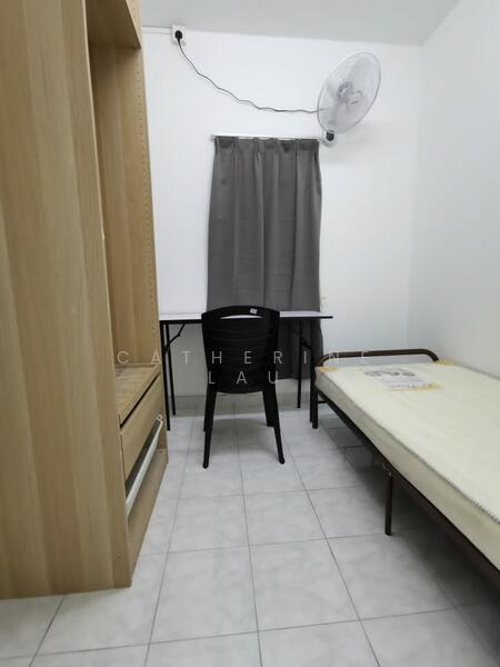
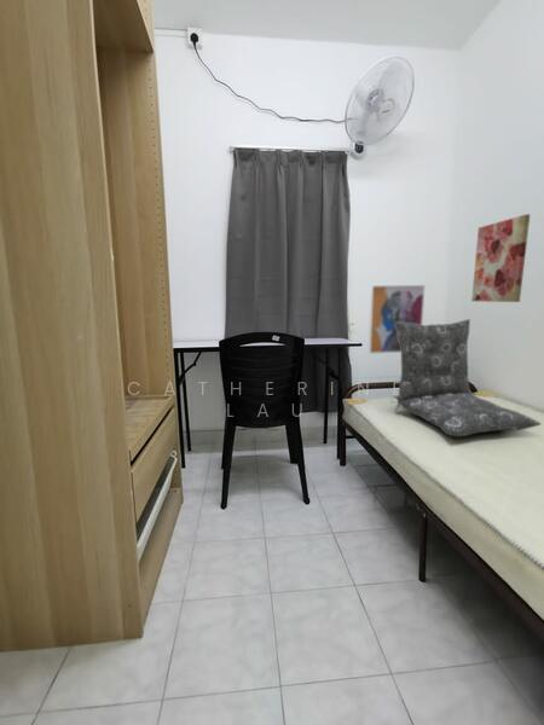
+ wall art (395, 319)
+ seat cushion (457, 372)
+ wall art (497, 262)
